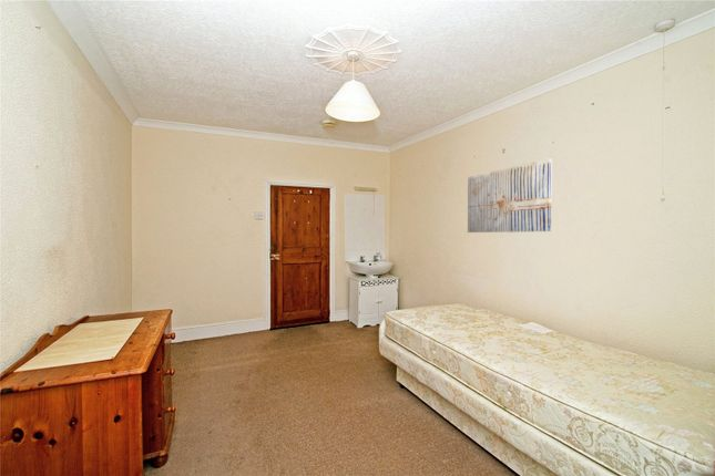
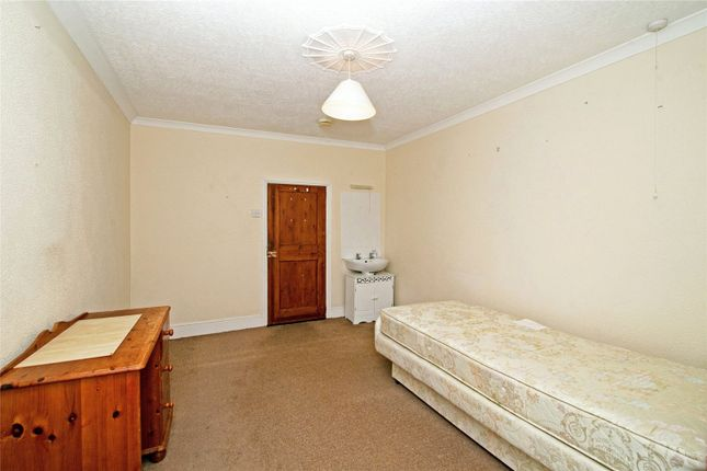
- wall art (503, 200)
